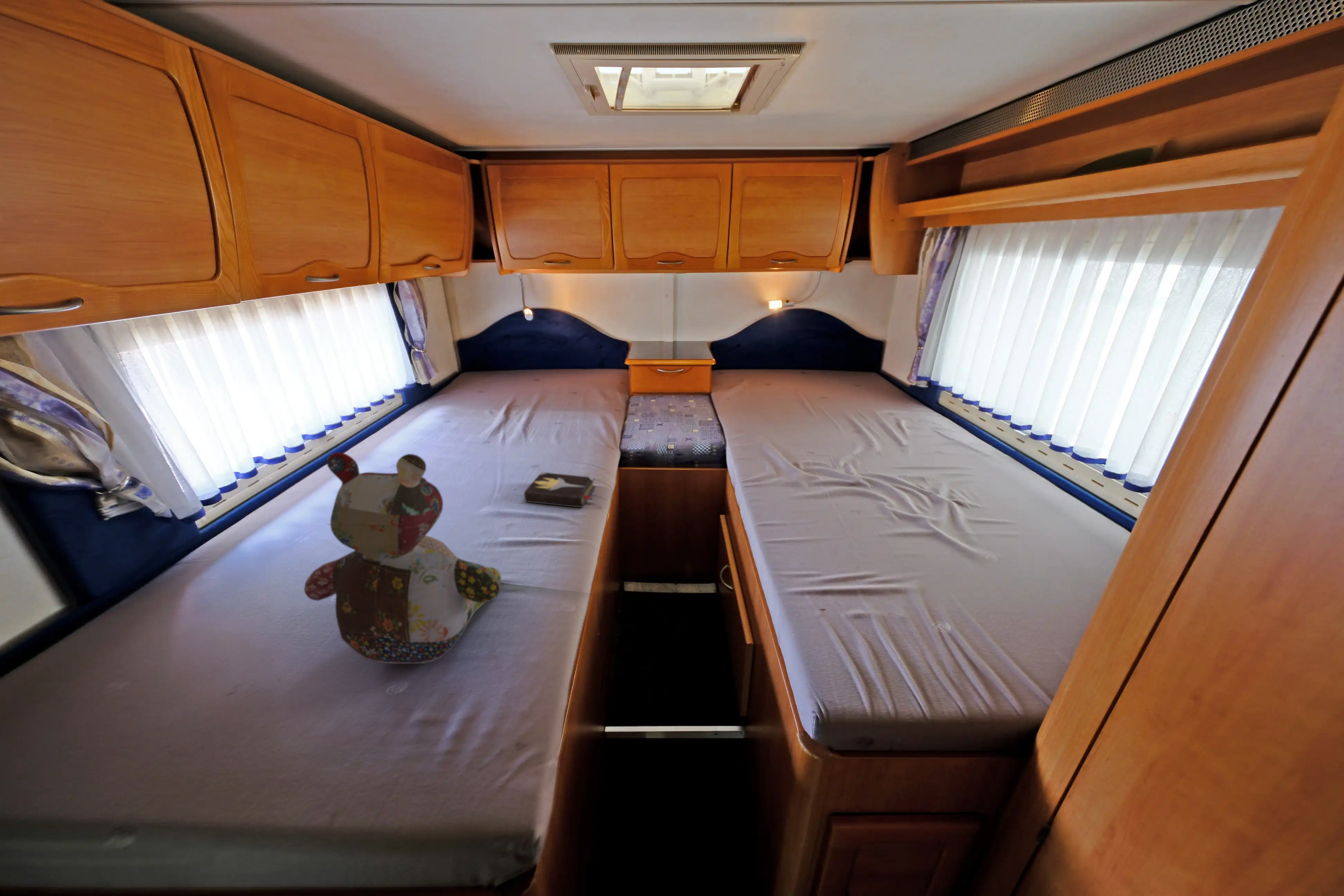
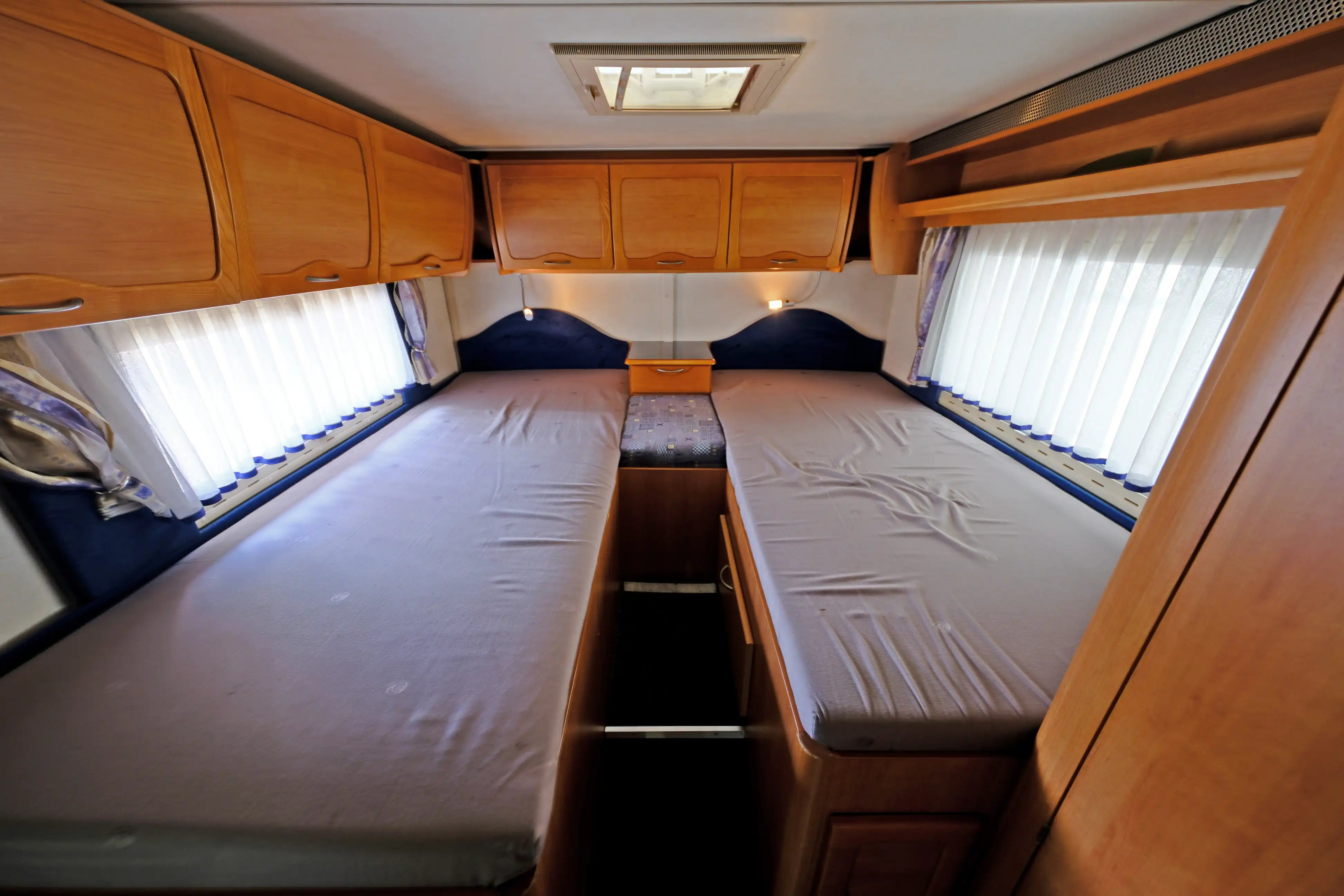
- stuffed bear (415, 541)
- hardback book (561, 488)
